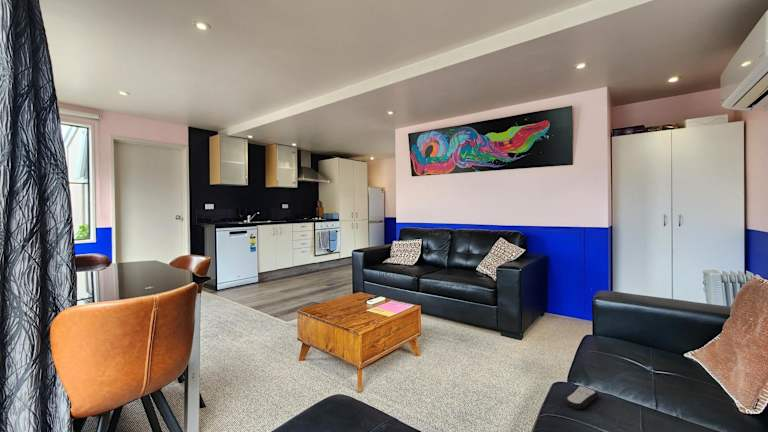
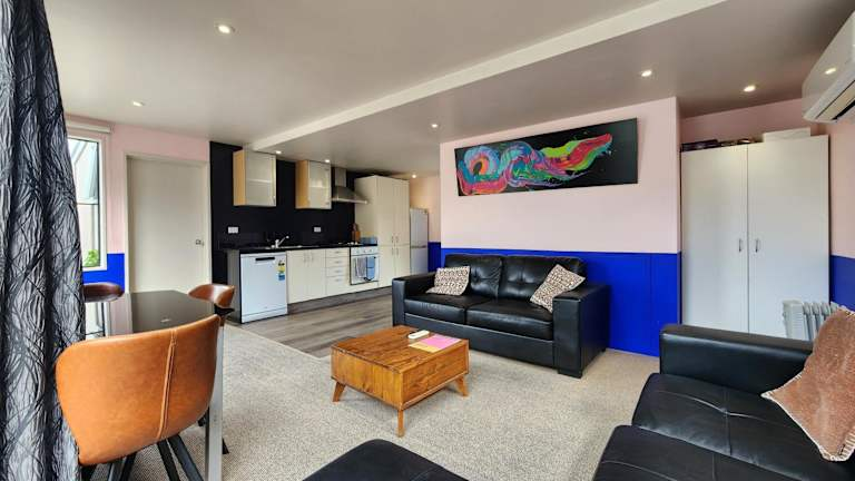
- remote control (580, 397)
